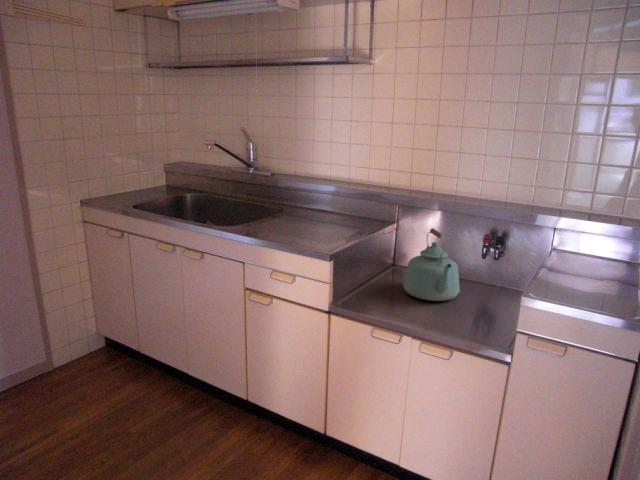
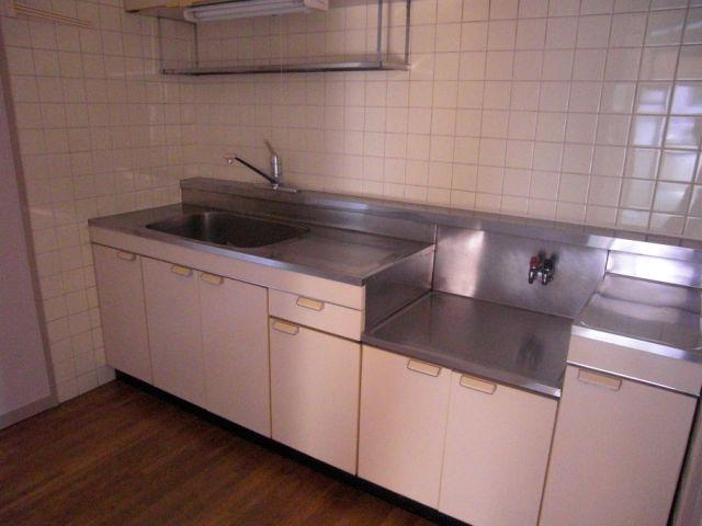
- kettle (435, 264)
